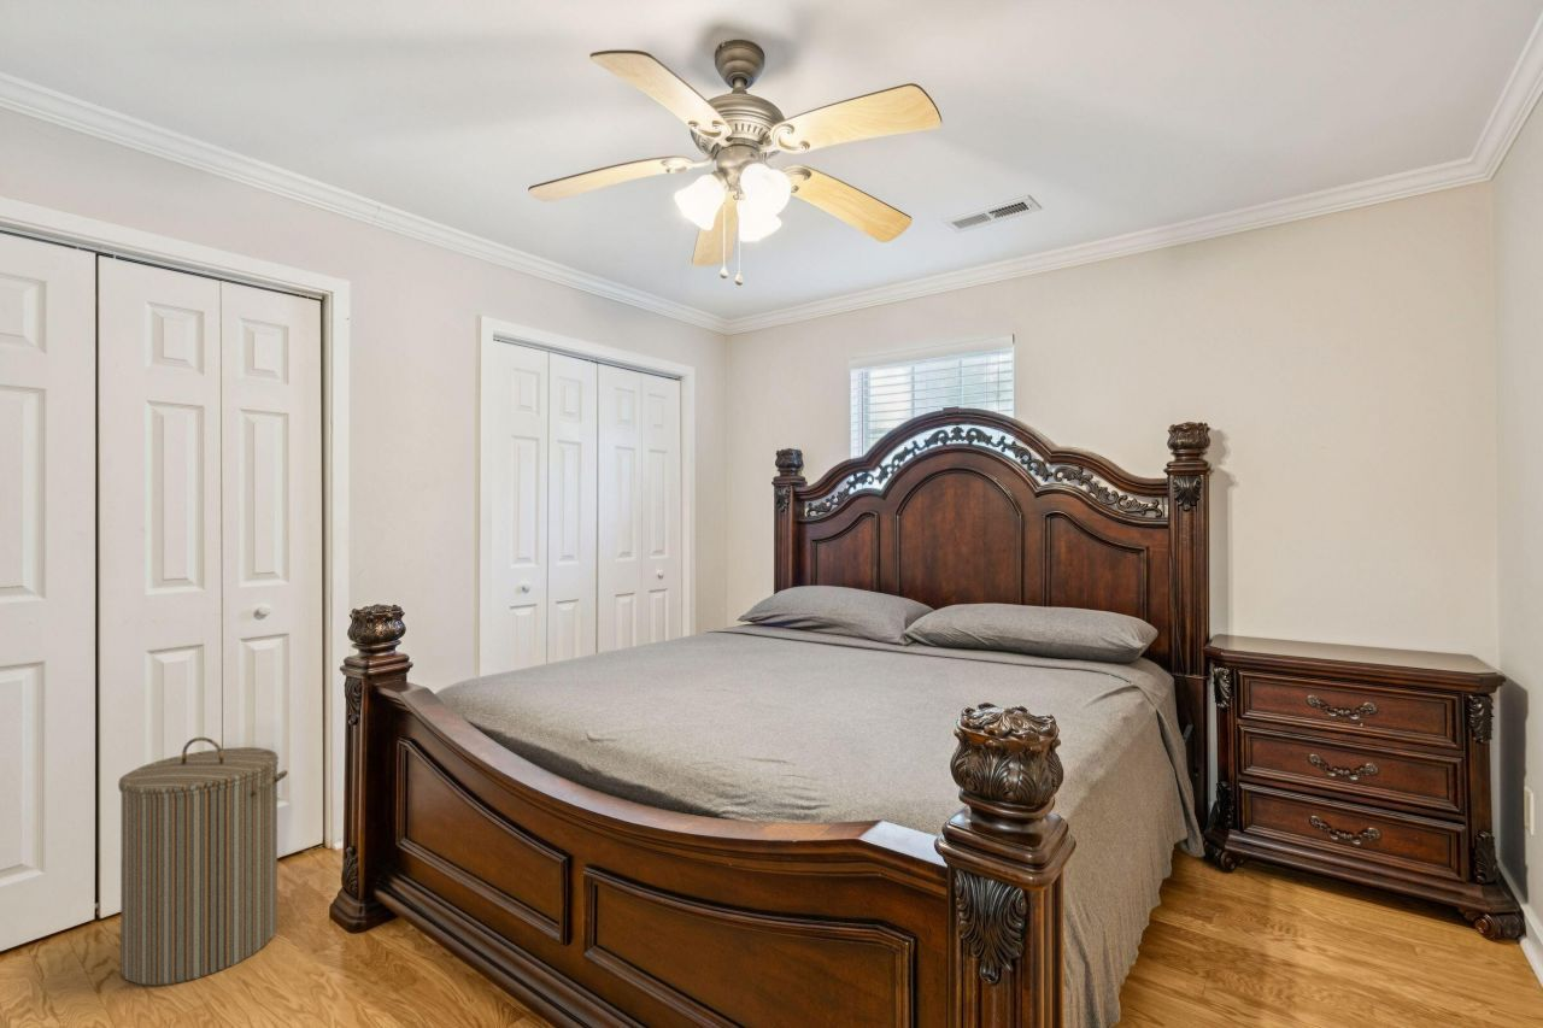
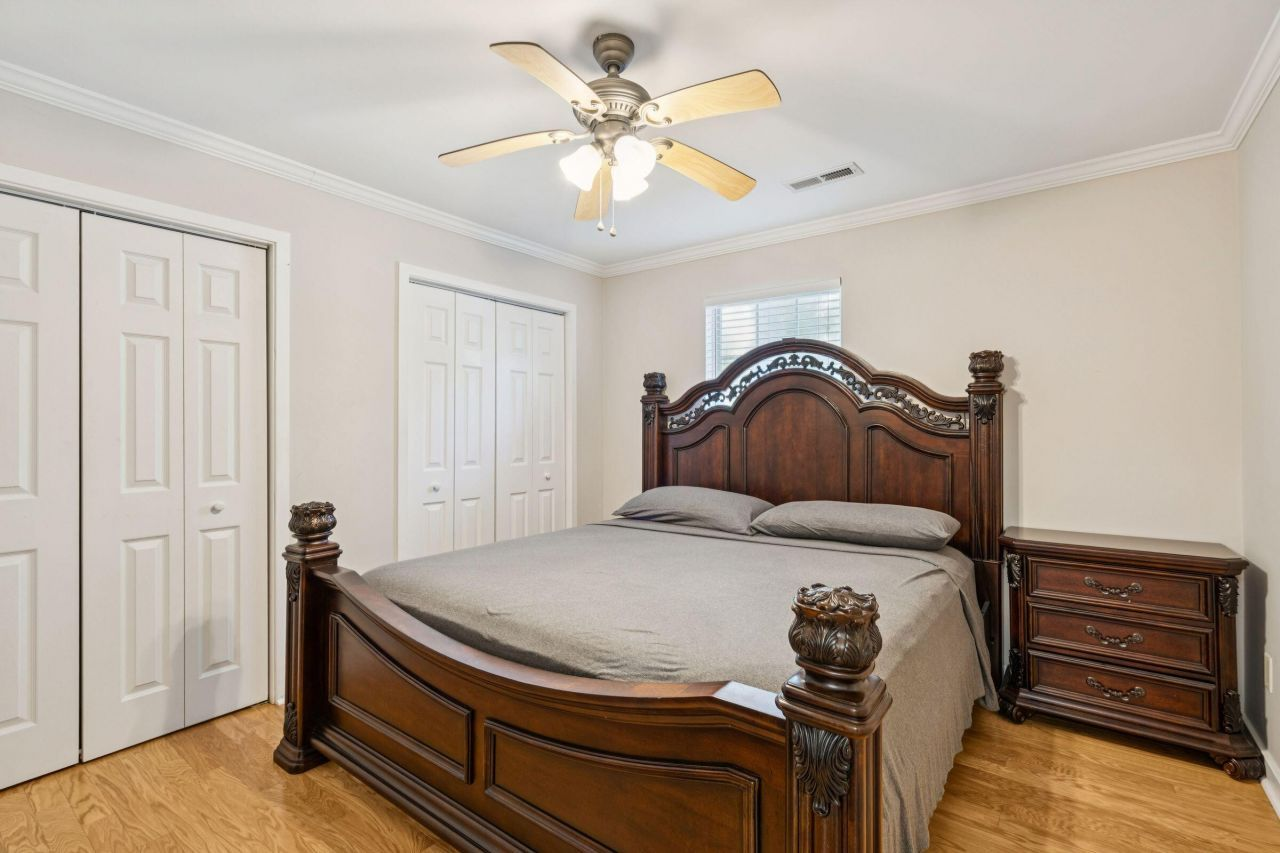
- laundry hamper (203, 842)
